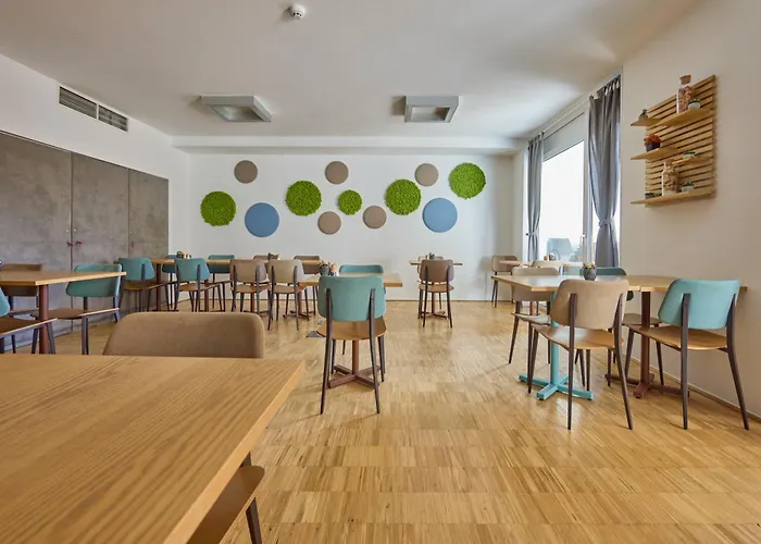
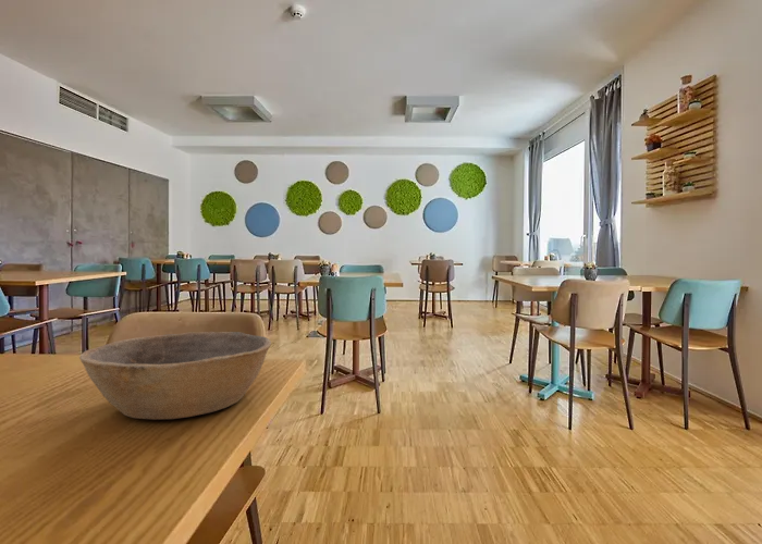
+ bowl (185, 372)
